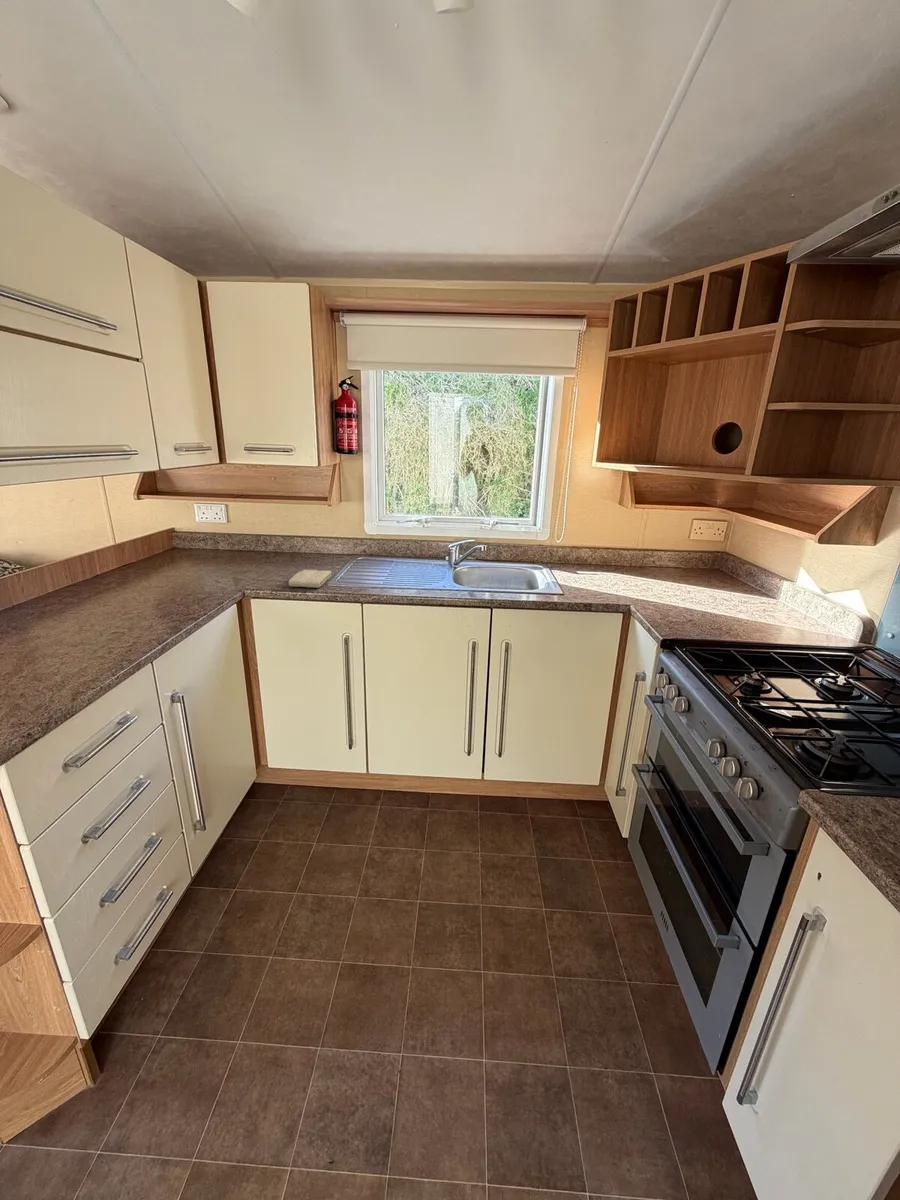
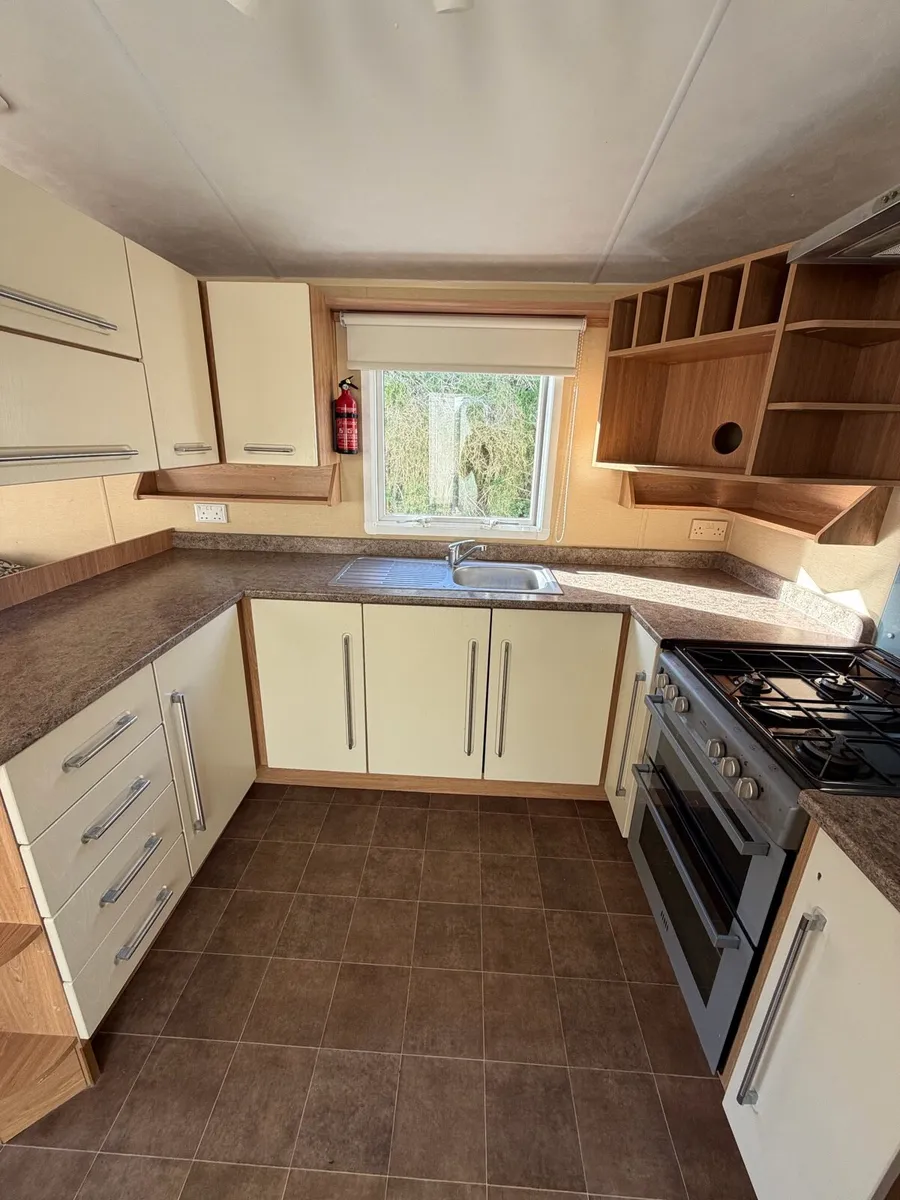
- washcloth (311, 577)
